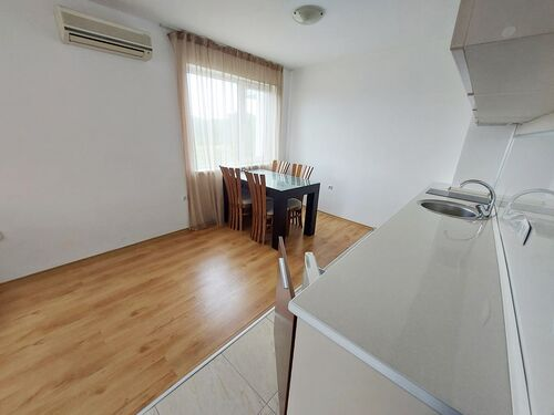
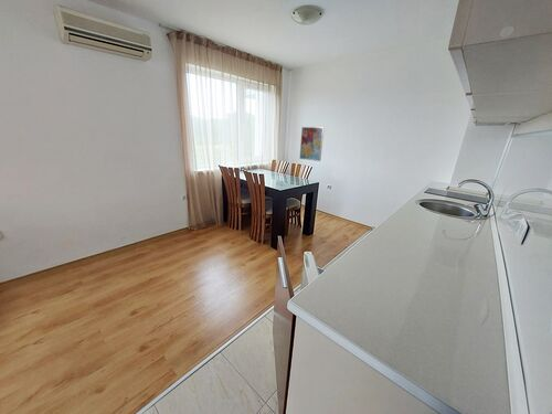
+ wall art (310, 144)
